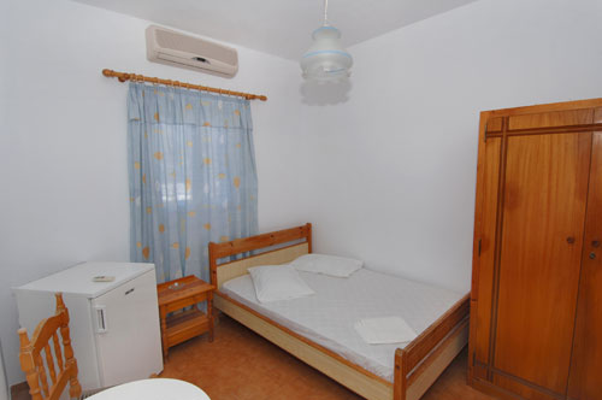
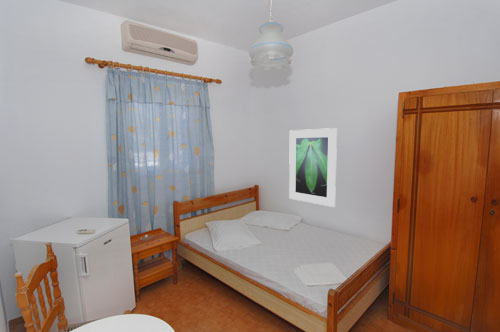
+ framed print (311, 166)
